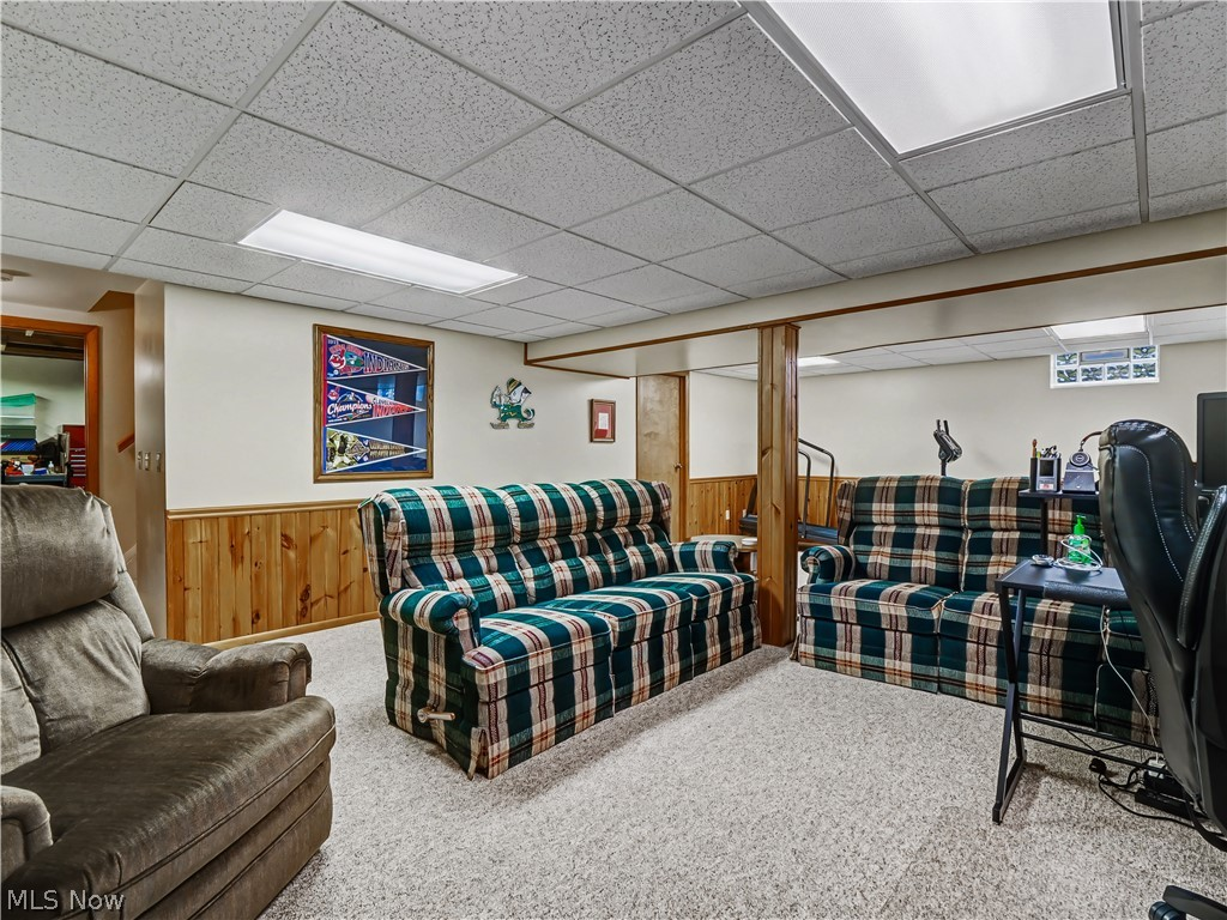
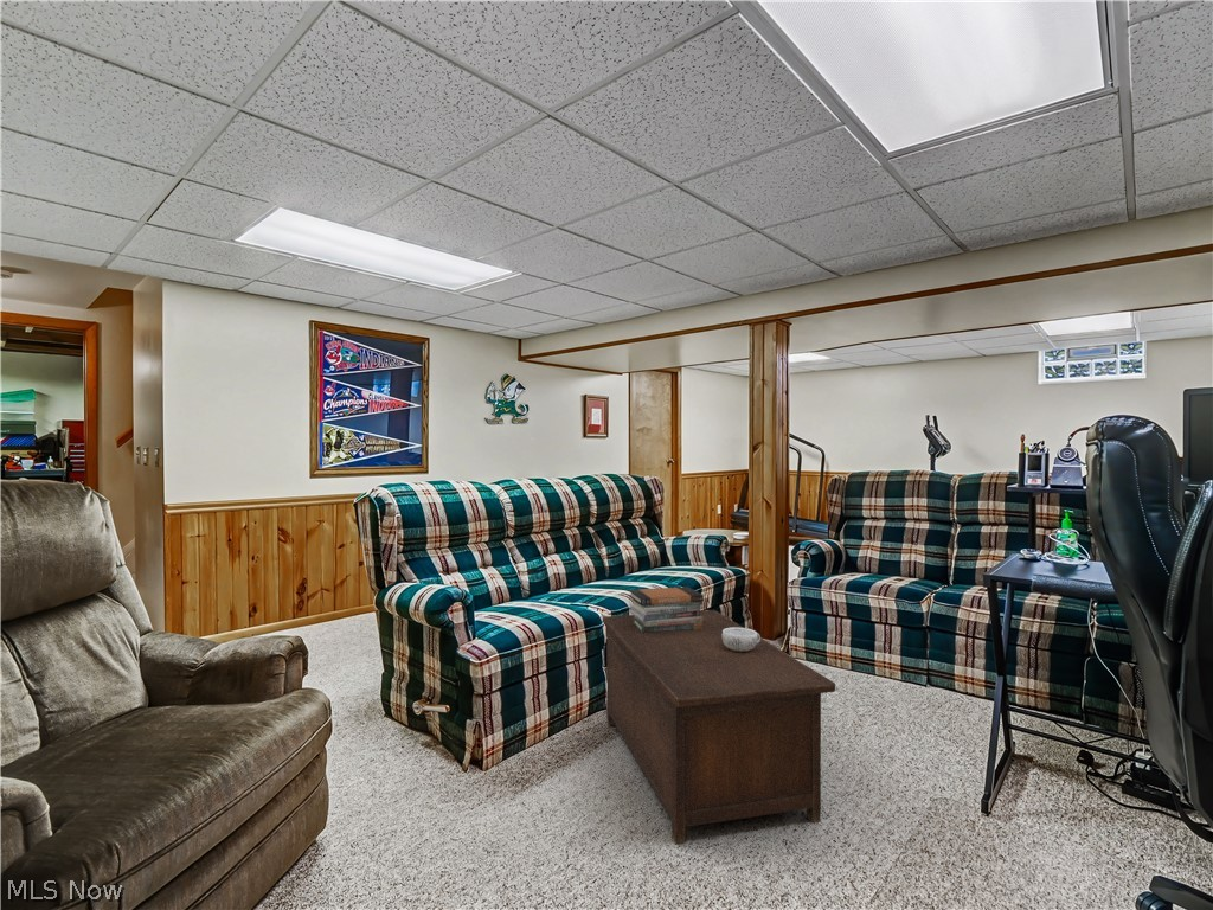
+ cabinet (699, 704)
+ decorative bowl (742, 639)
+ book stack (665, 608)
